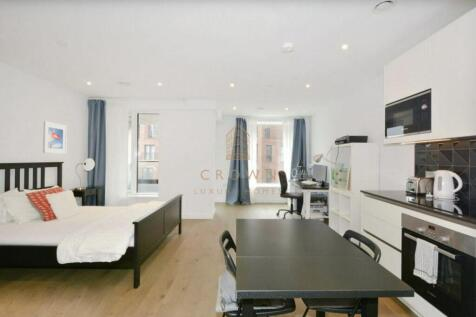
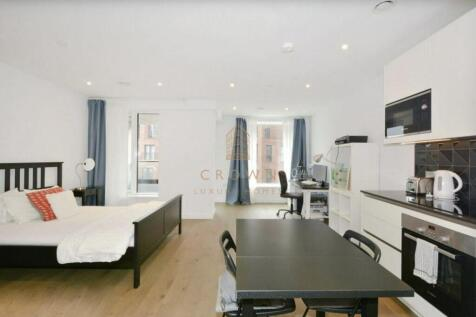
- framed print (55, 138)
